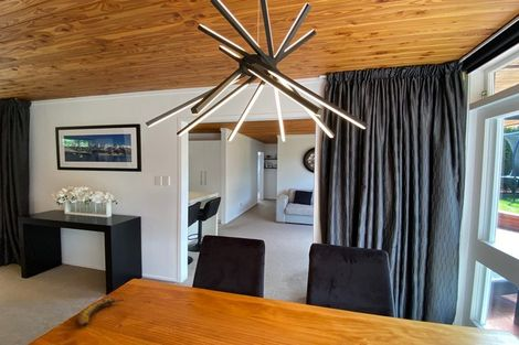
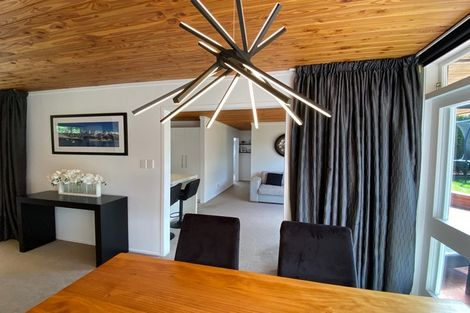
- banana (96, 310)
